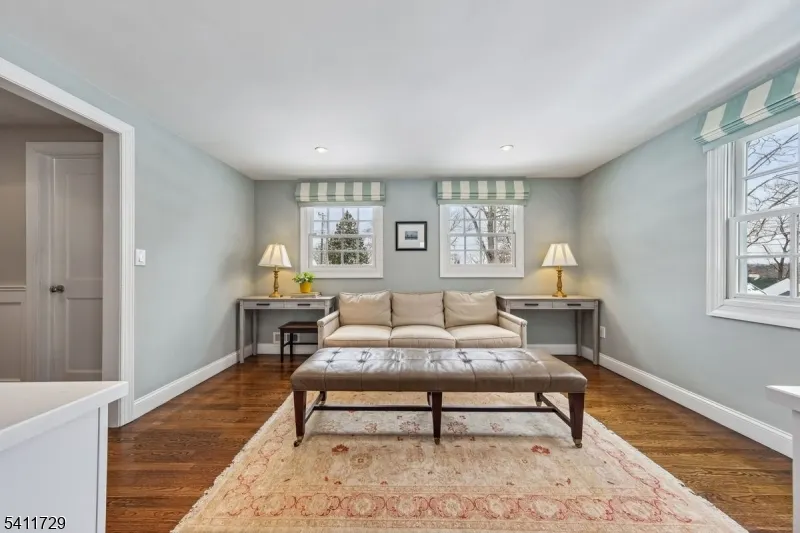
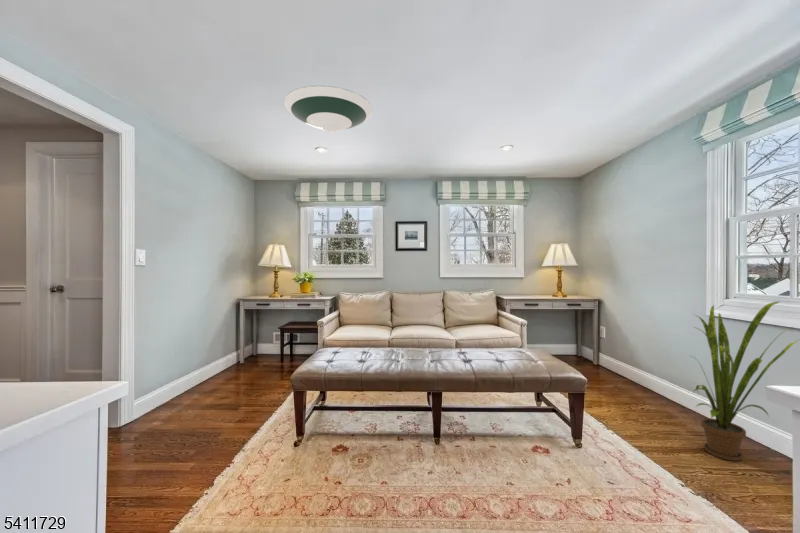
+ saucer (329, 118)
+ house plant (728, 376)
